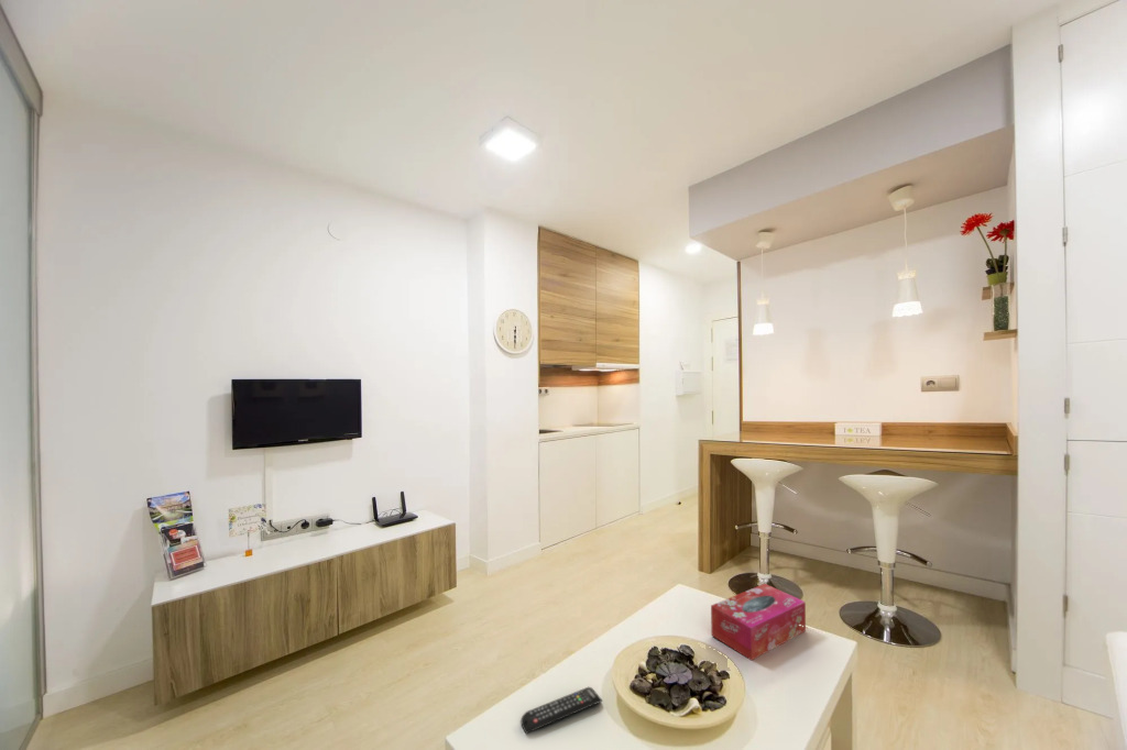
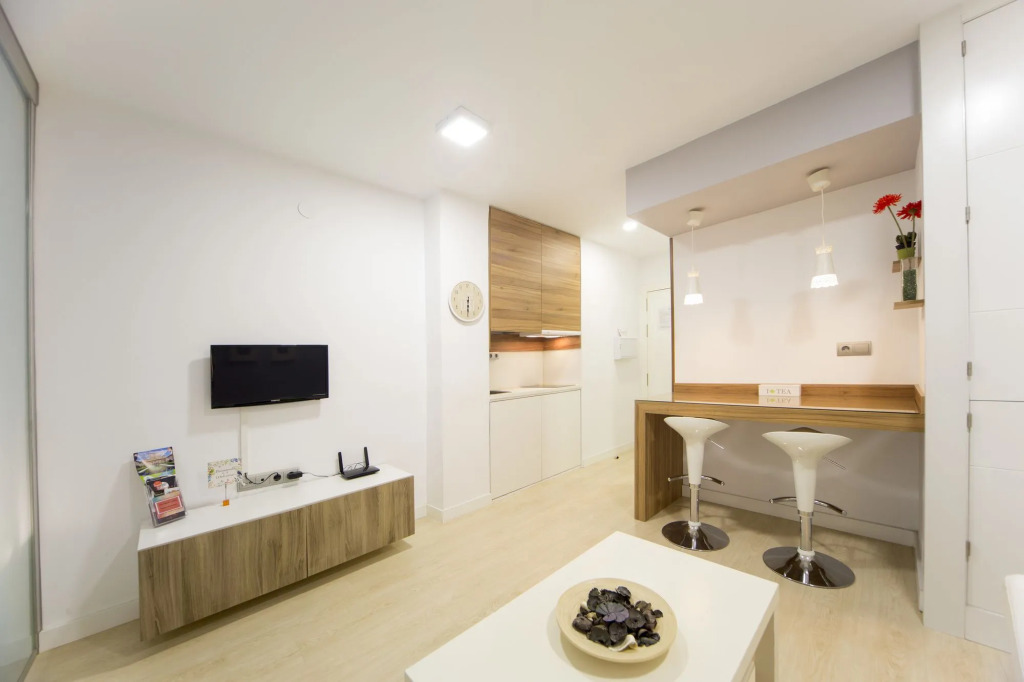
- remote control (562, 708)
- tissue box (758, 618)
